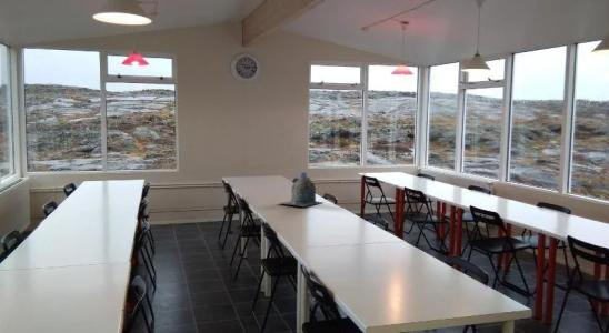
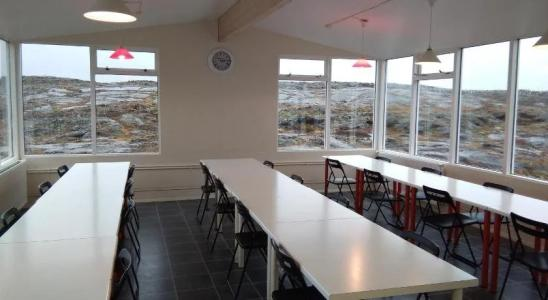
- water jug (300, 188)
